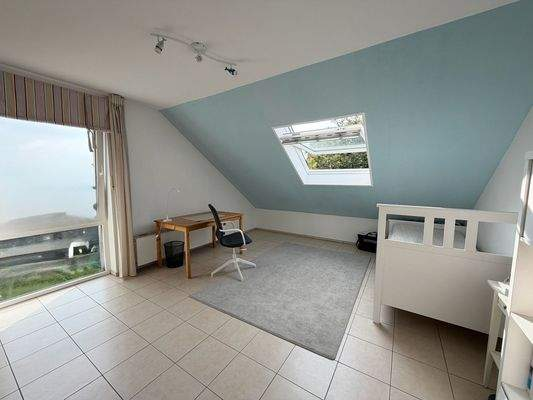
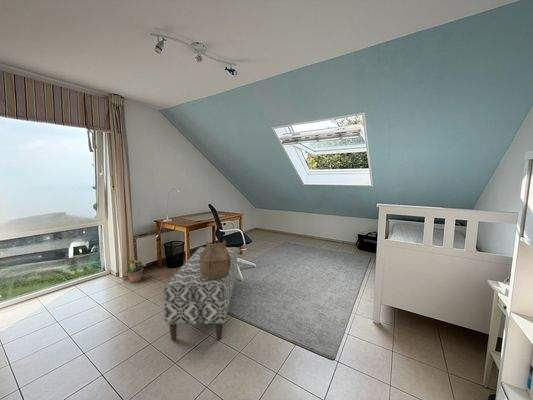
+ hut (213, 258)
+ bench (209, 284)
+ potted plant (134, 268)
